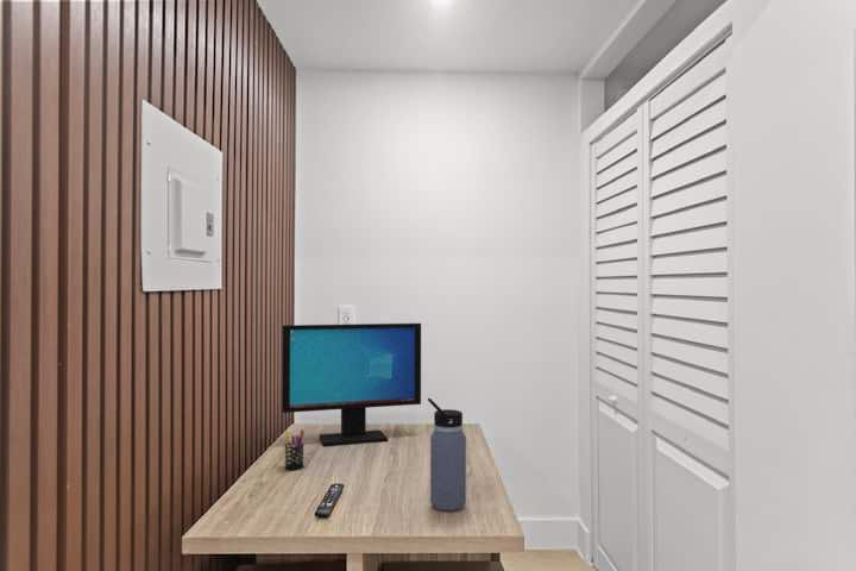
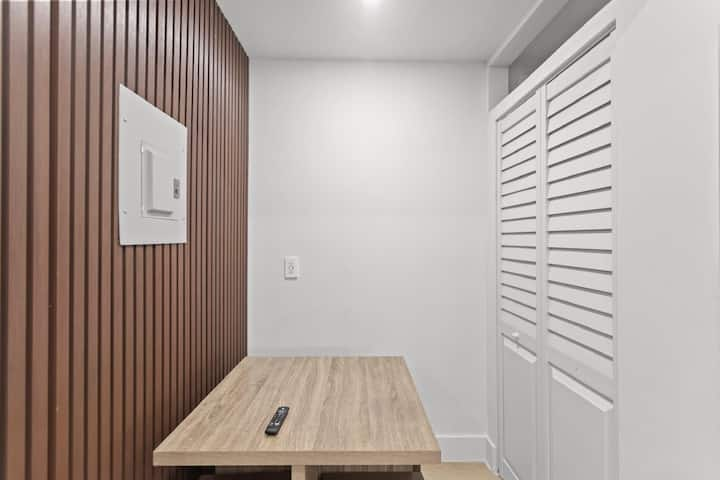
- water bottle (446, 451)
- pen holder (296, 447)
- computer monitor (352, 381)
